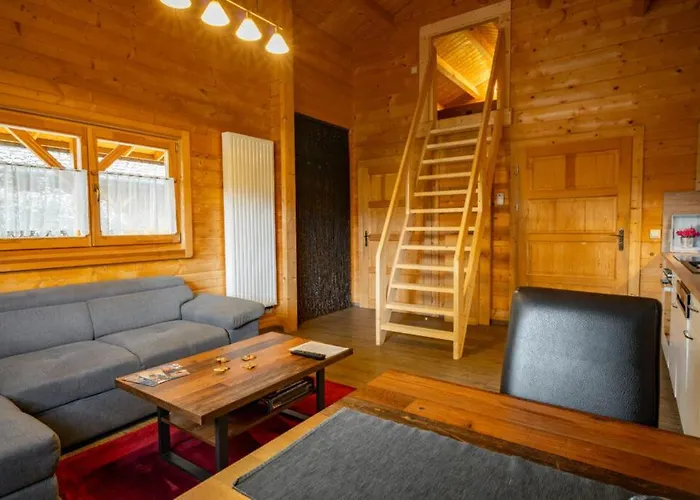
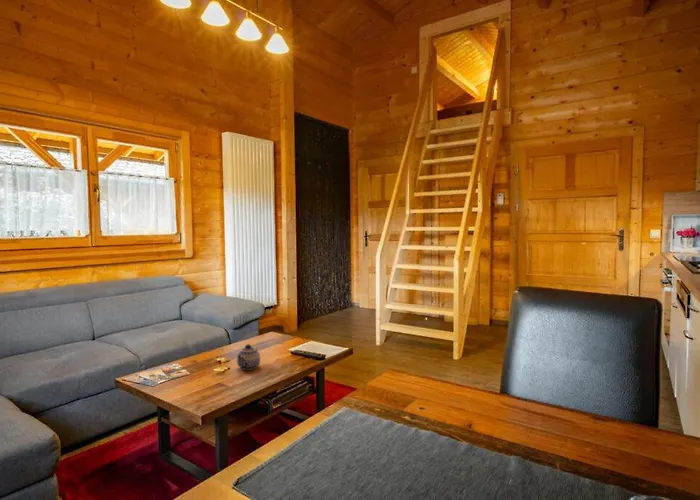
+ teapot (248, 356)
